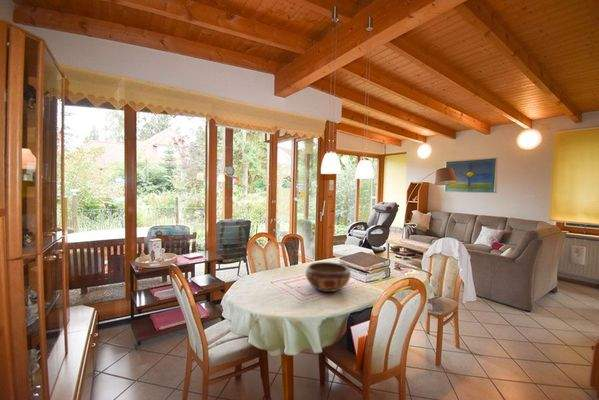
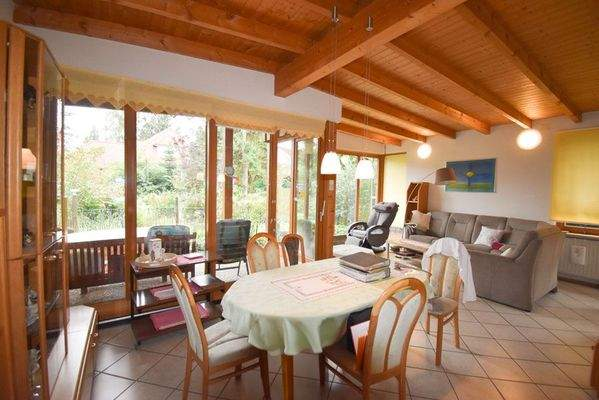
- decorative bowl (327, 277)
